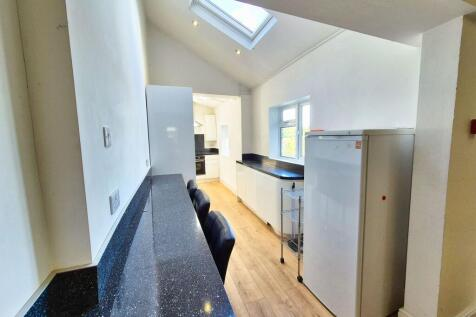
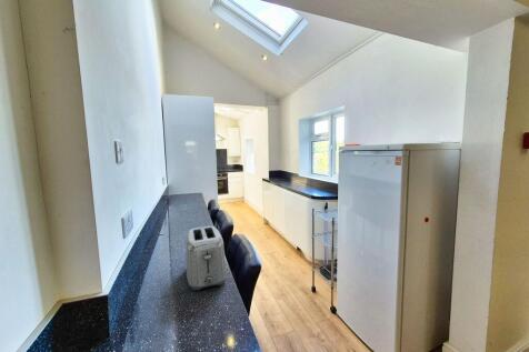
+ toaster (204, 253)
